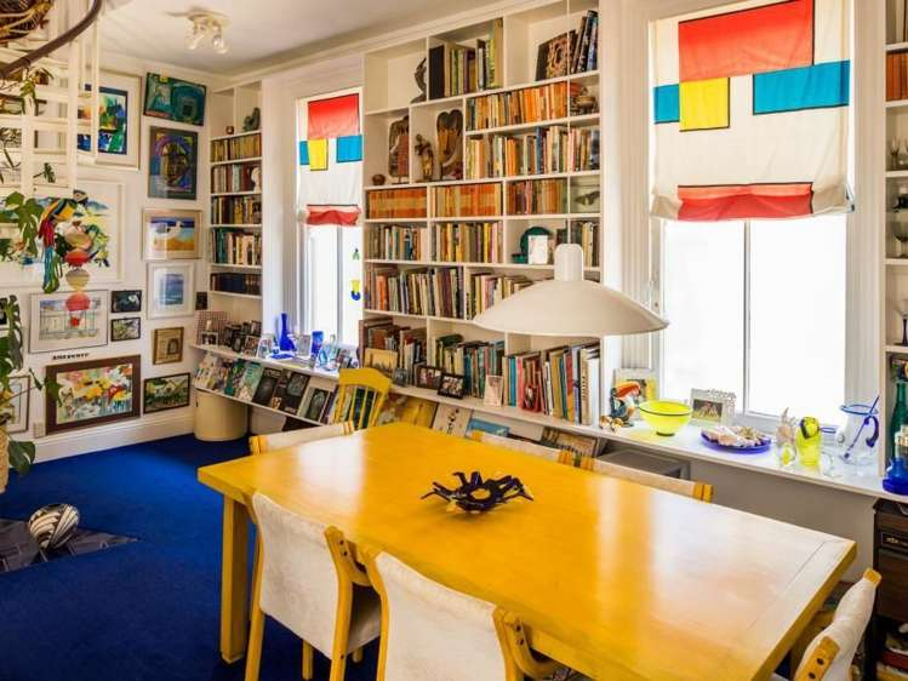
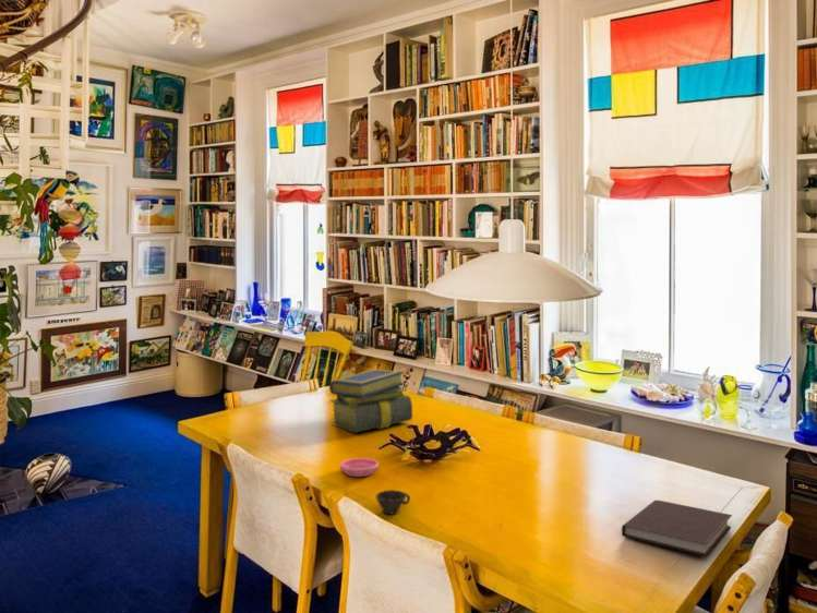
+ saucer (359, 467)
+ cup (393, 503)
+ notebook (677, 525)
+ stack of books (370, 398)
